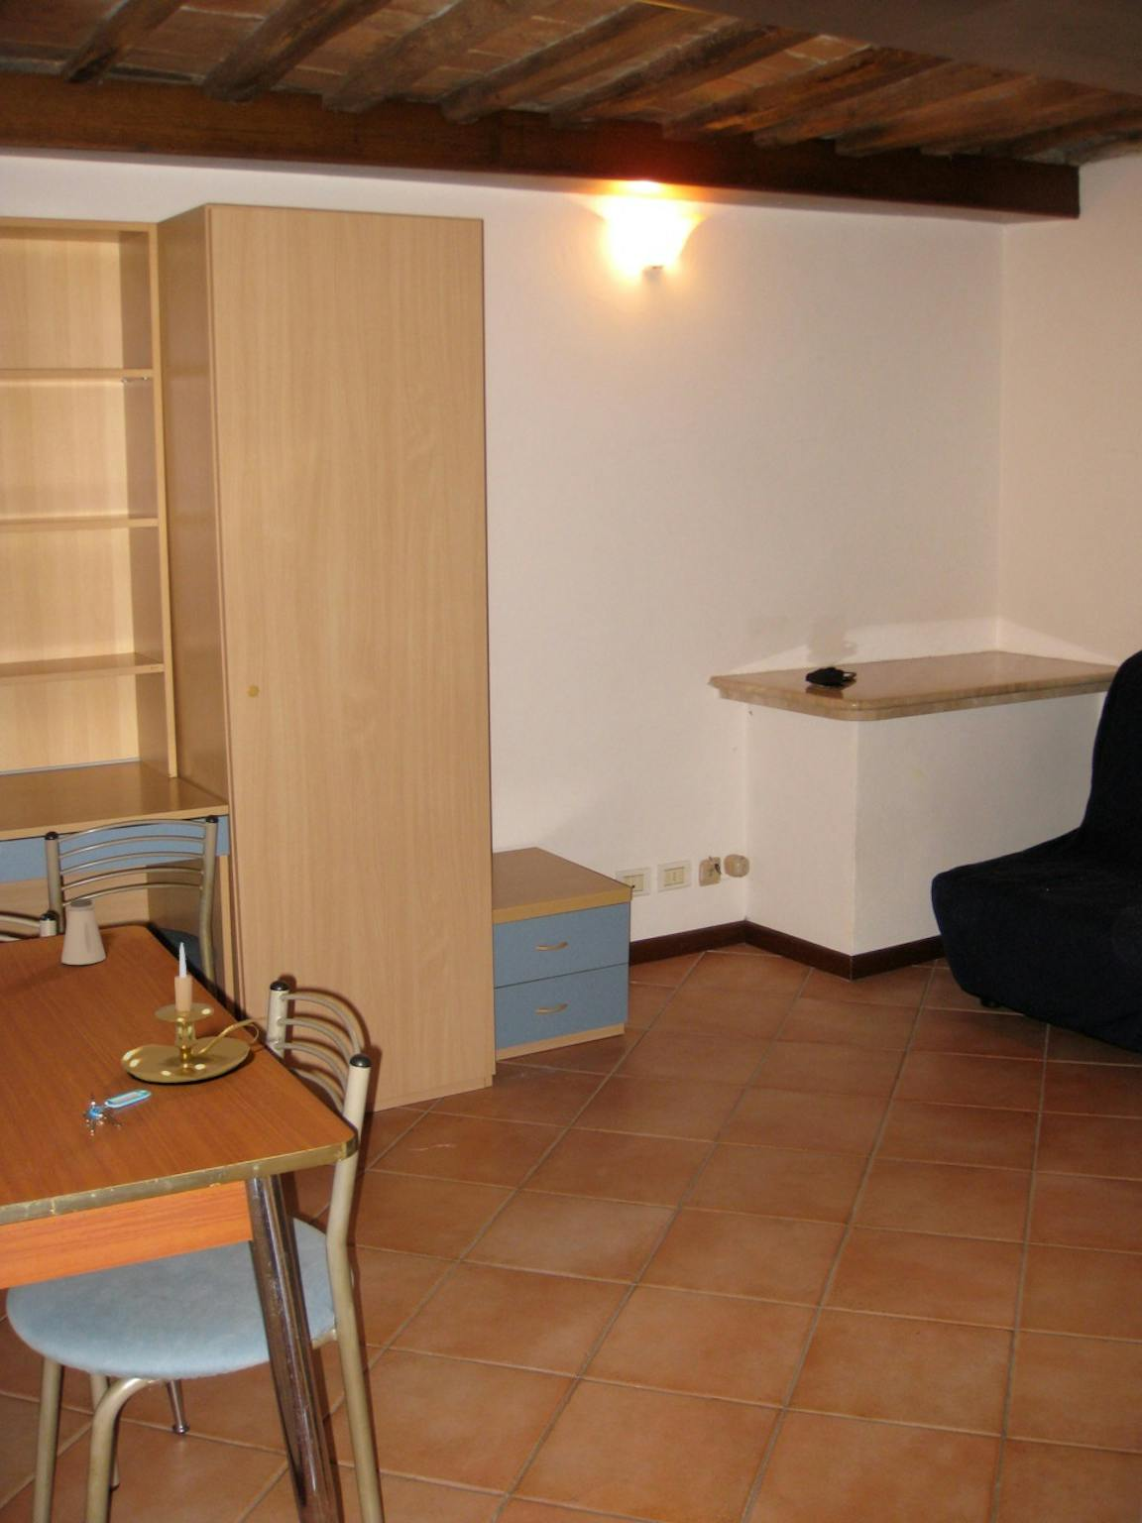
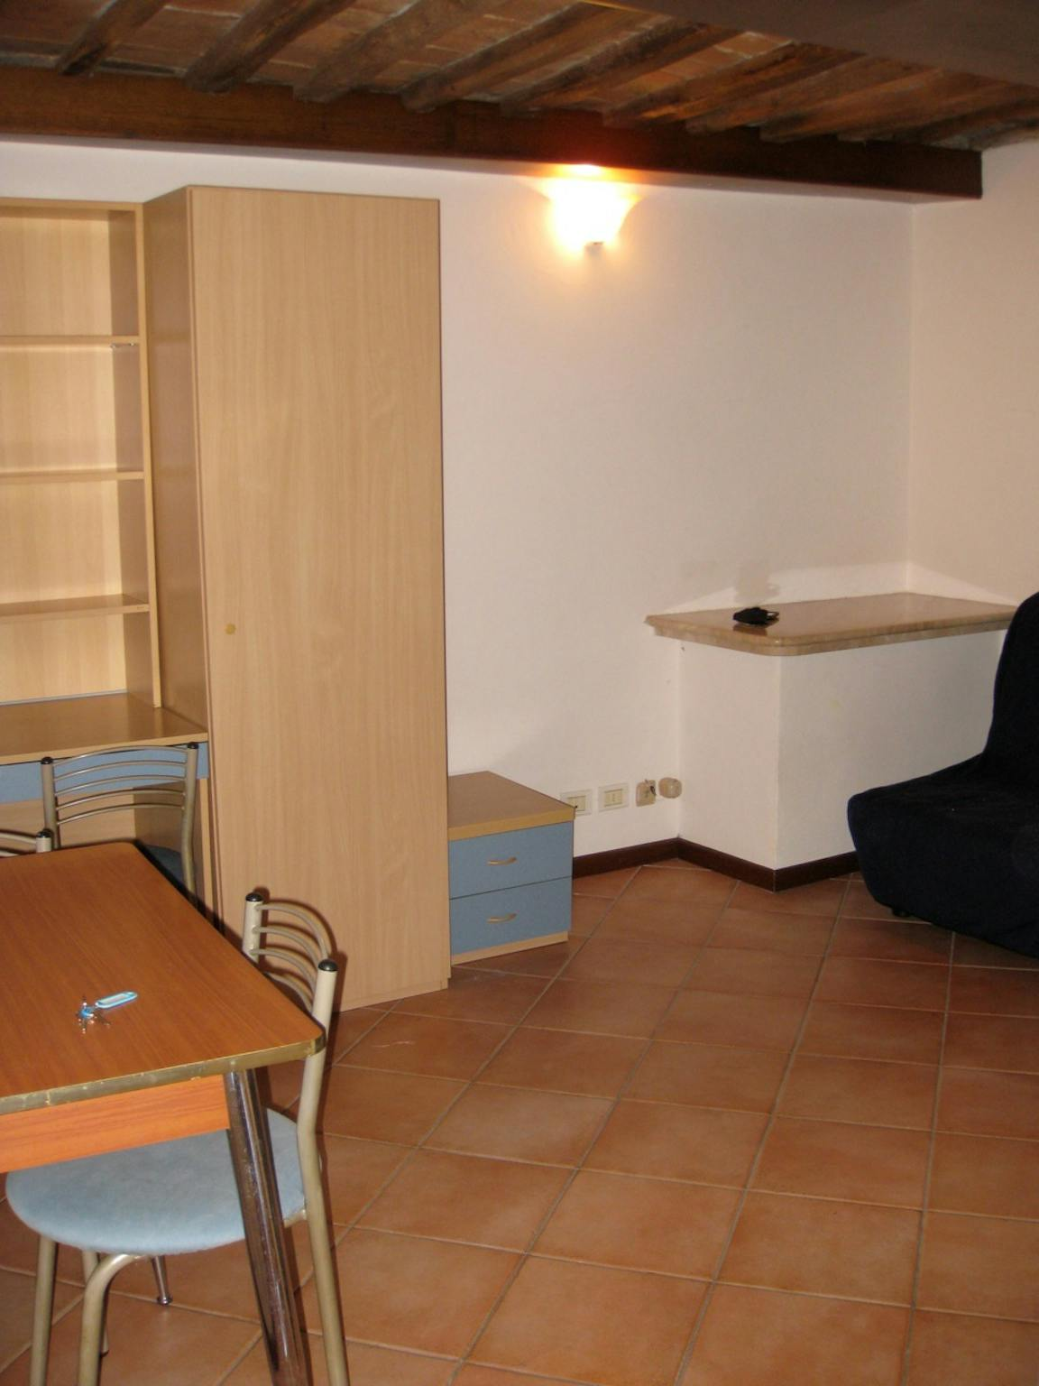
- saltshaker (83, 929)
- candle holder (194, 1004)
